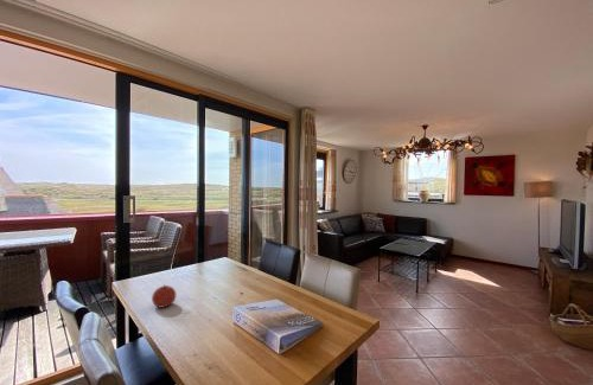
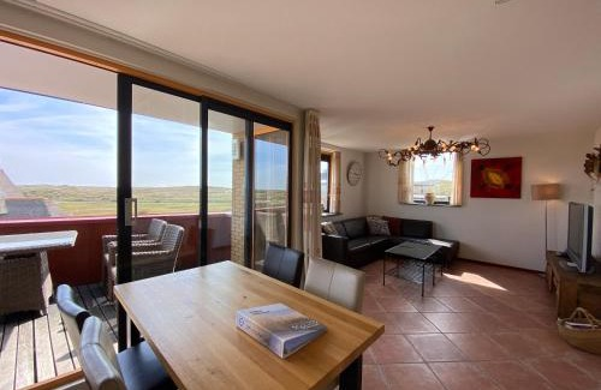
- fruit (164, 294)
